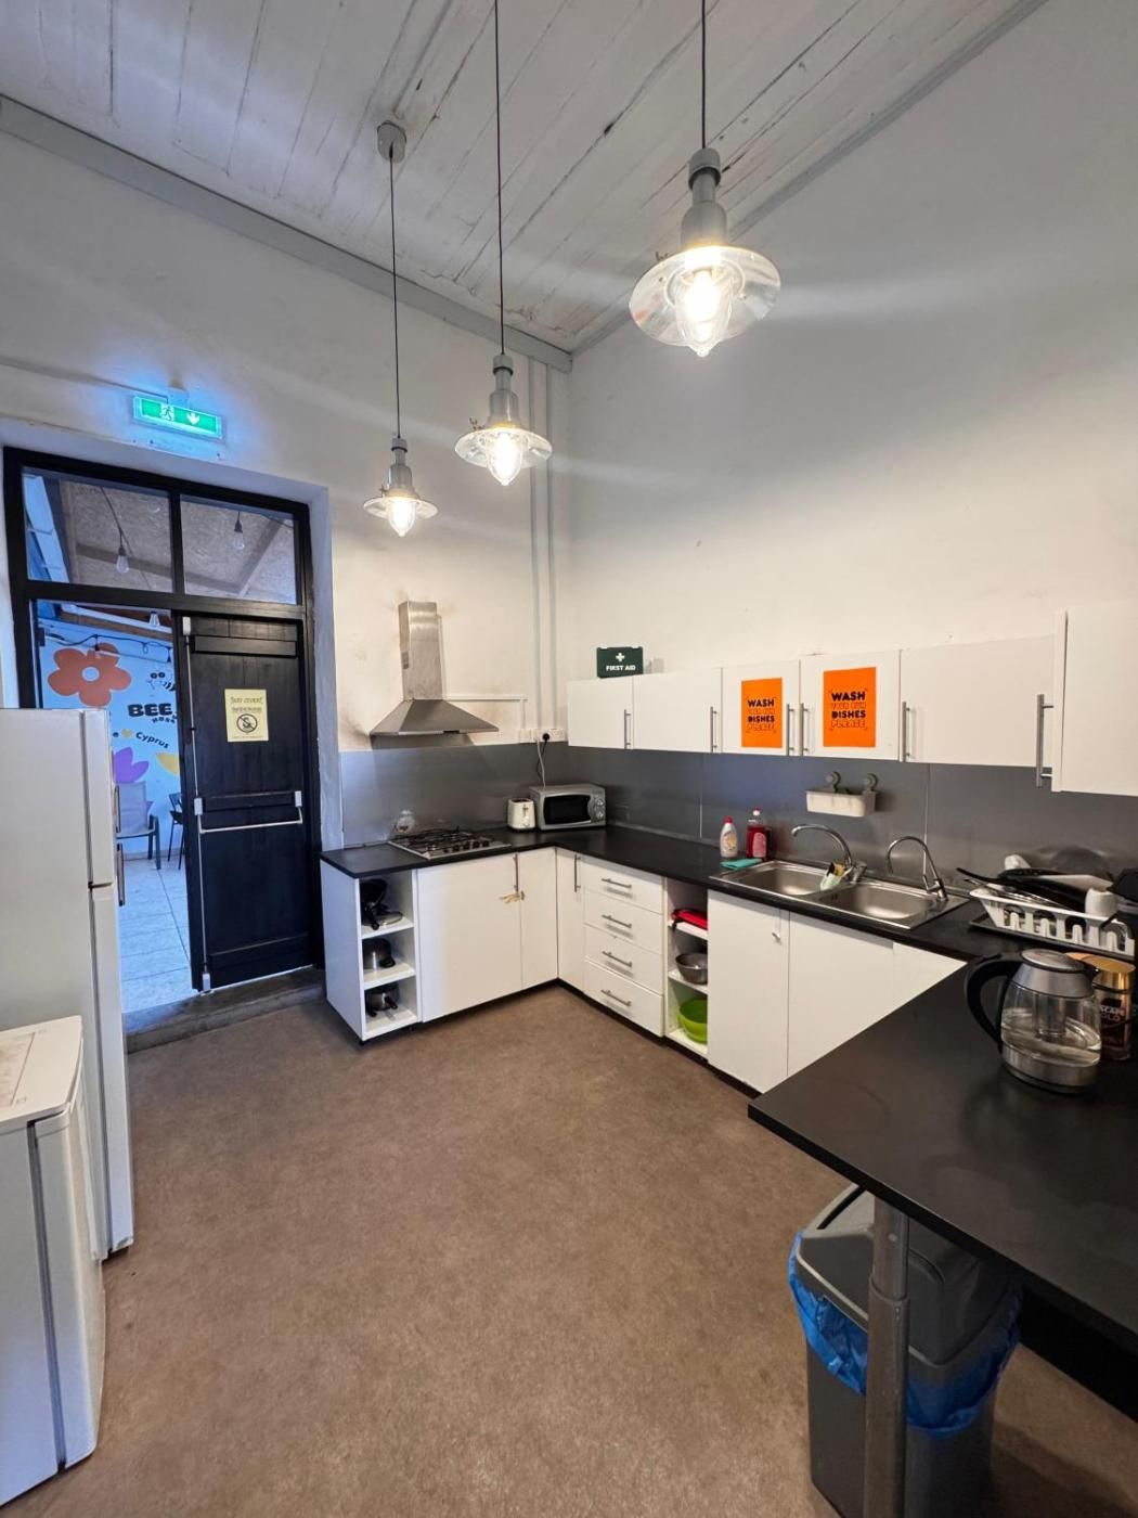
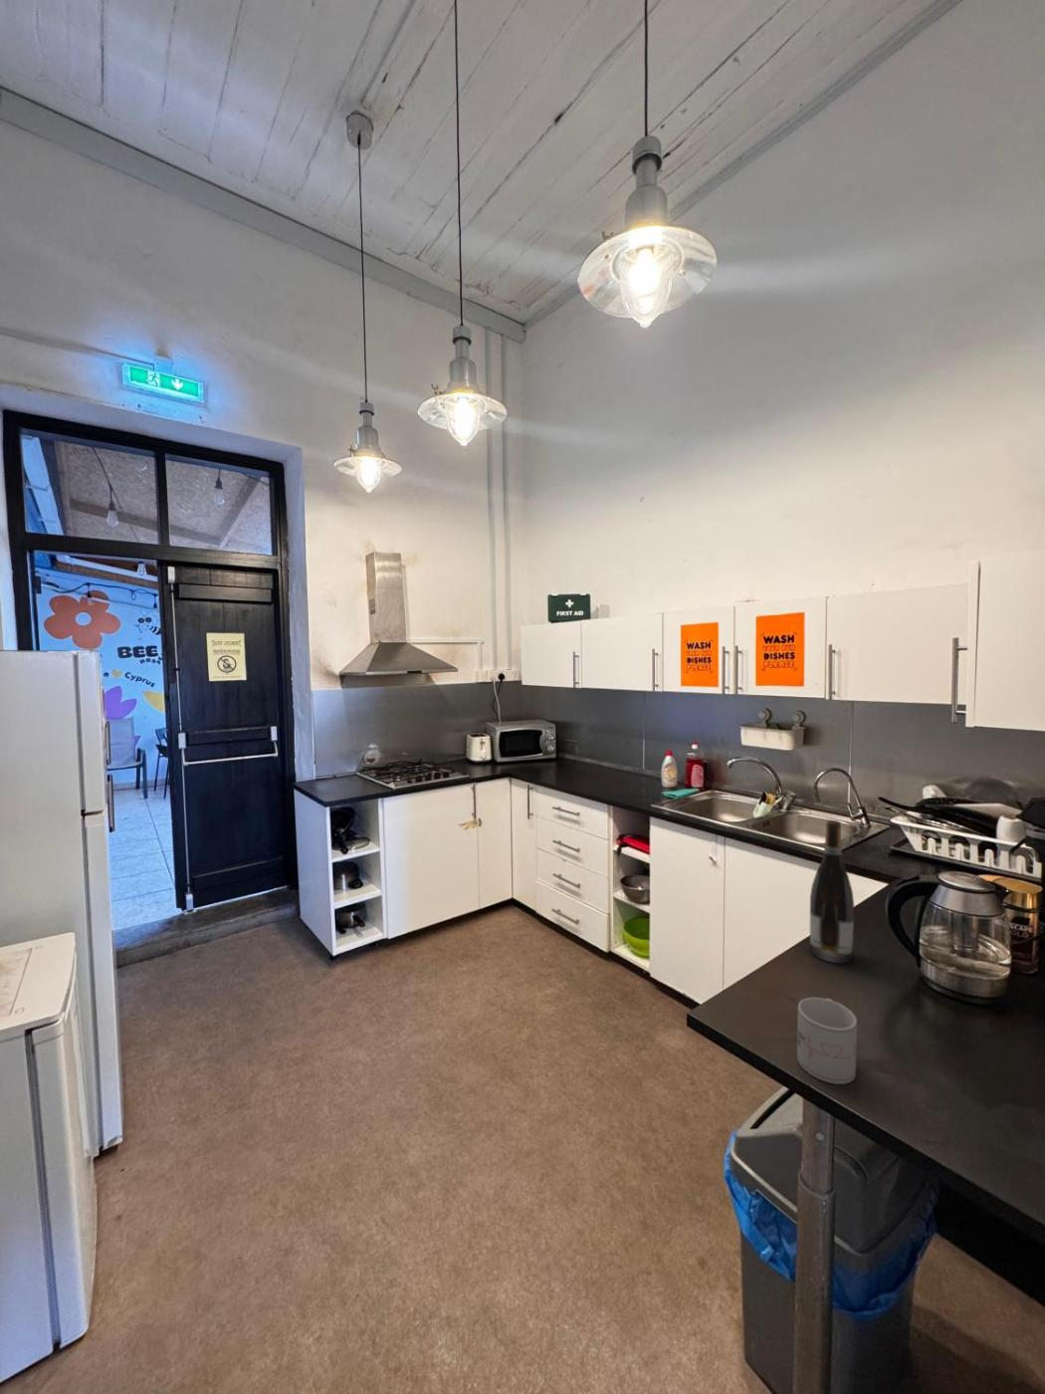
+ wine bottle (832, 888)
+ mug (827, 1032)
